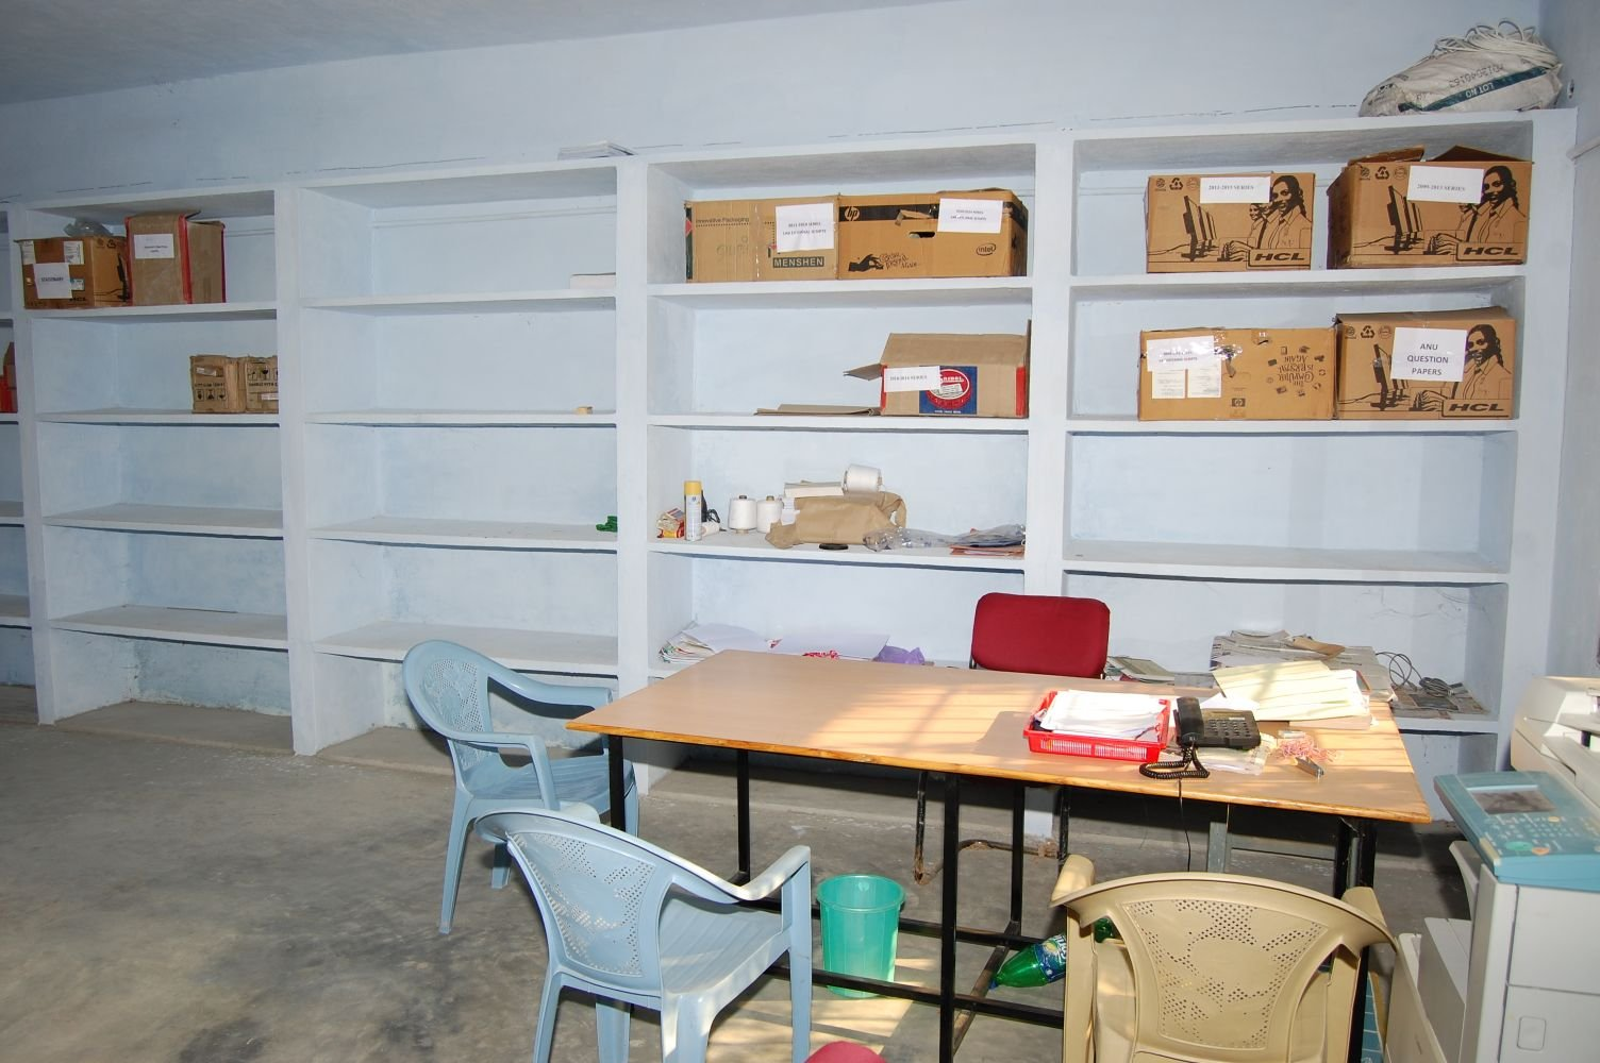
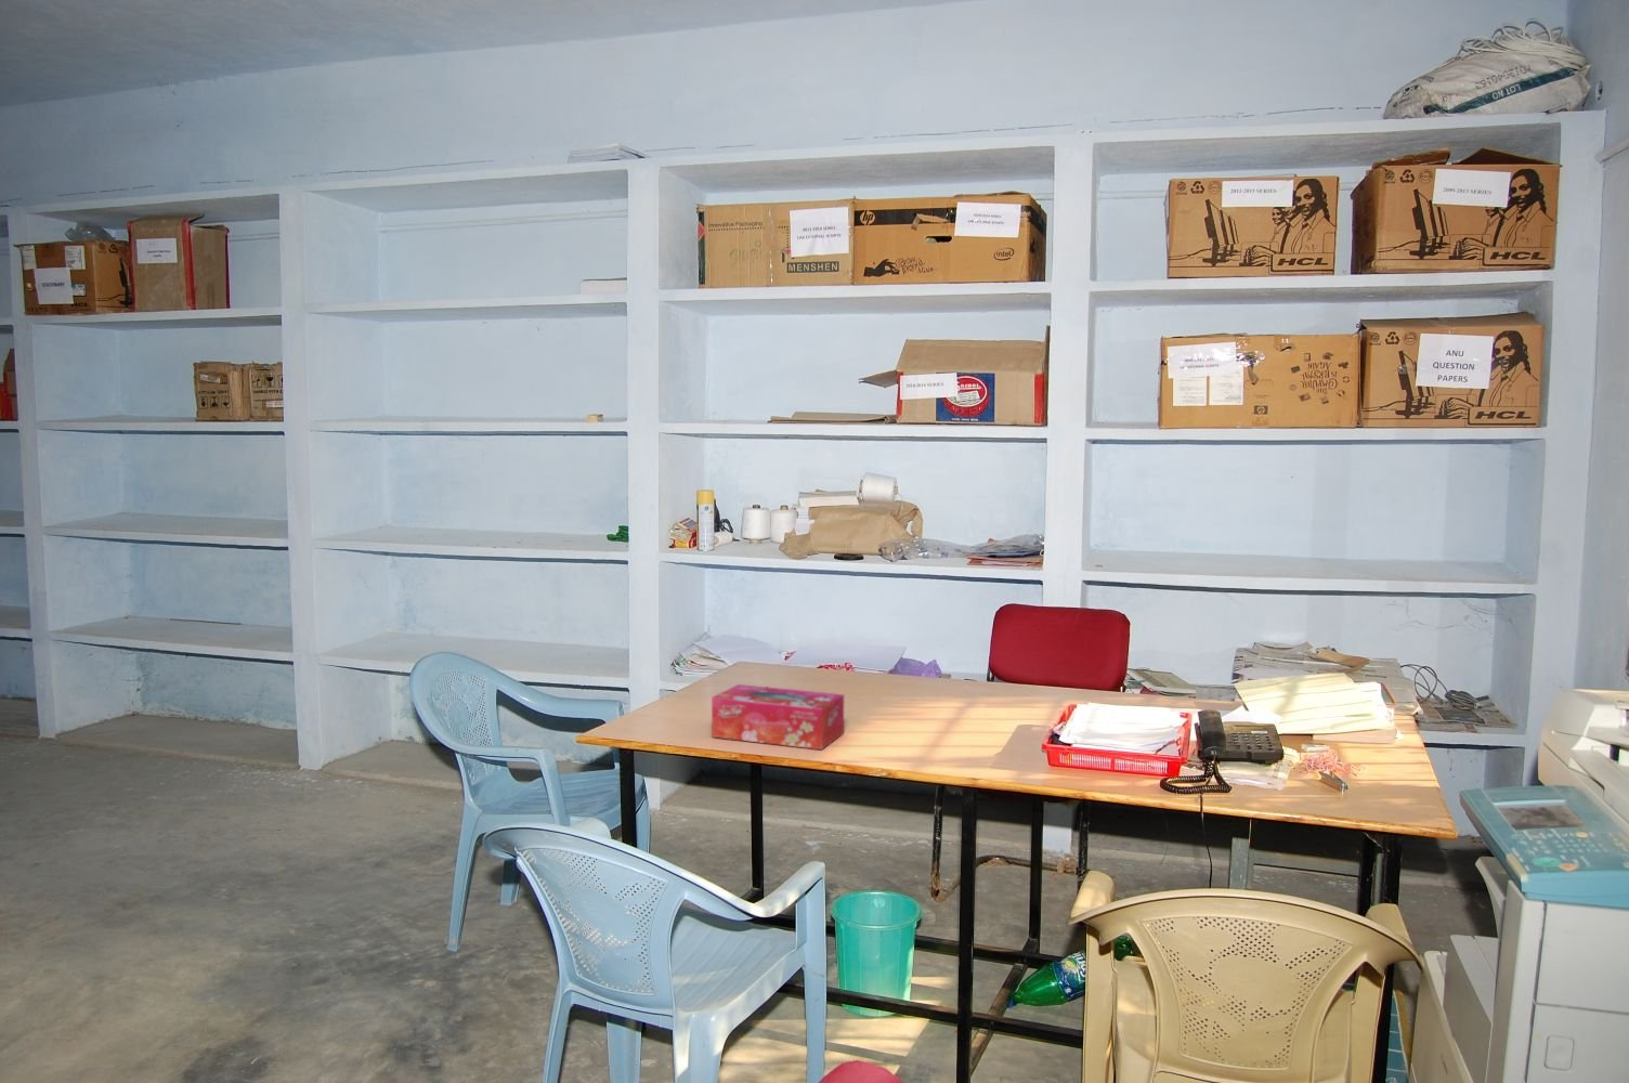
+ tissue box (778, 714)
